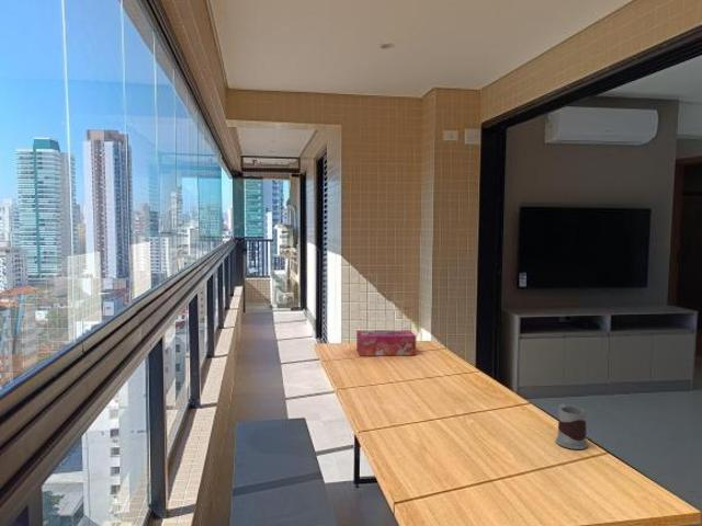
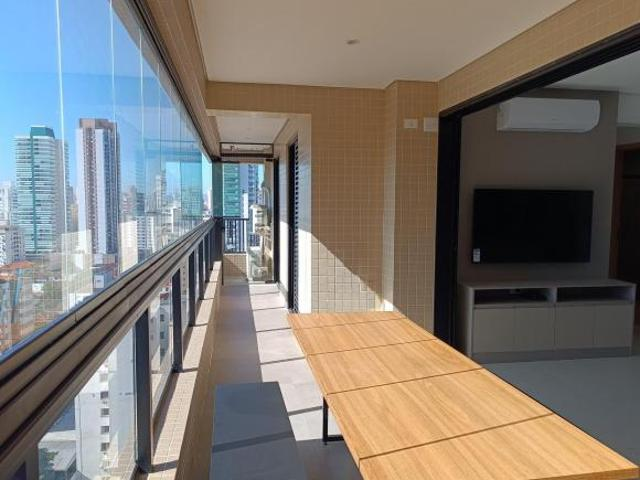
- tissue box (385, 342)
- mug (569, 424)
